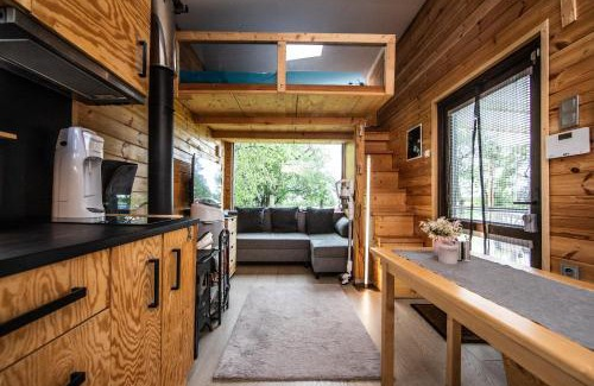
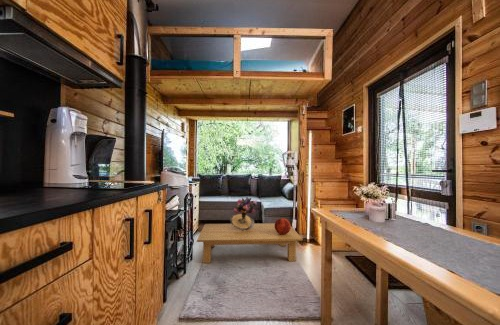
+ bouquet (242, 211)
+ coffee table (248, 241)
+ decorative sphere (282, 225)
